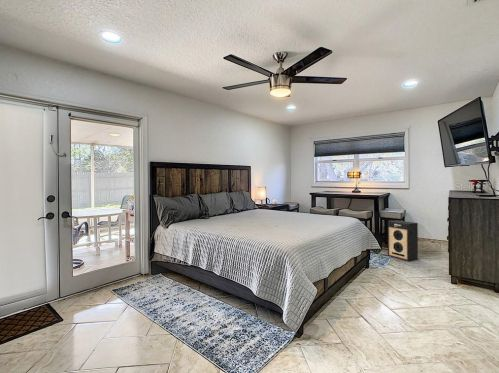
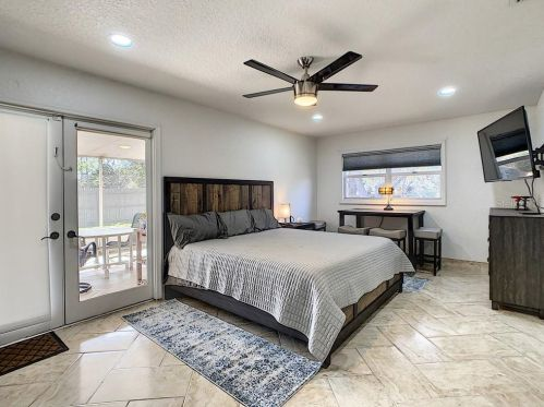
- speaker (402, 239)
